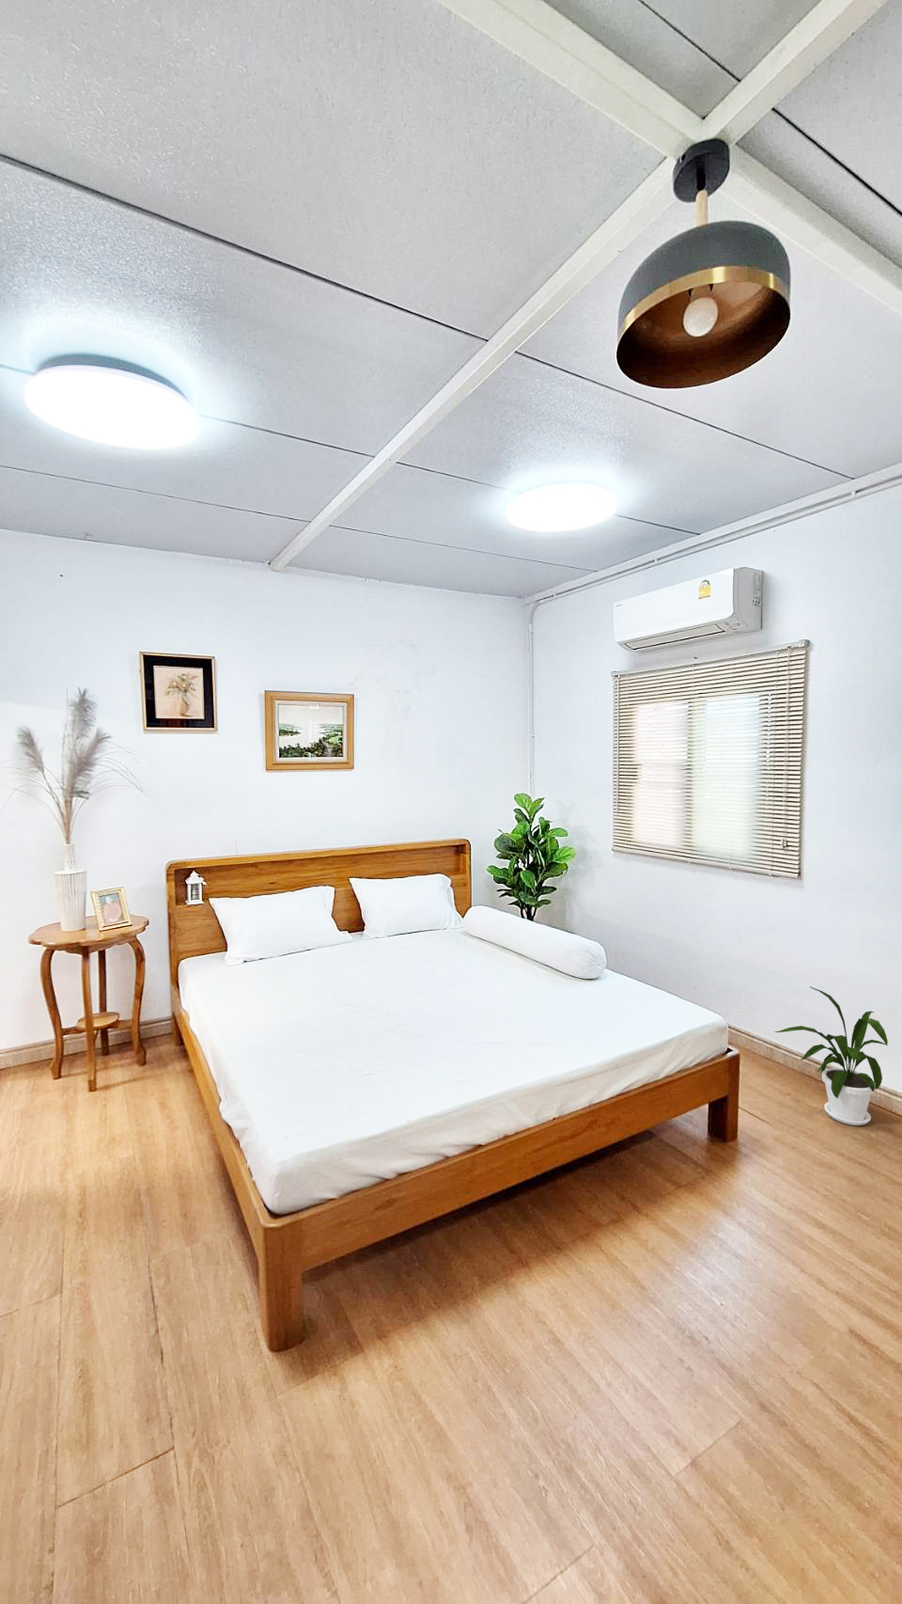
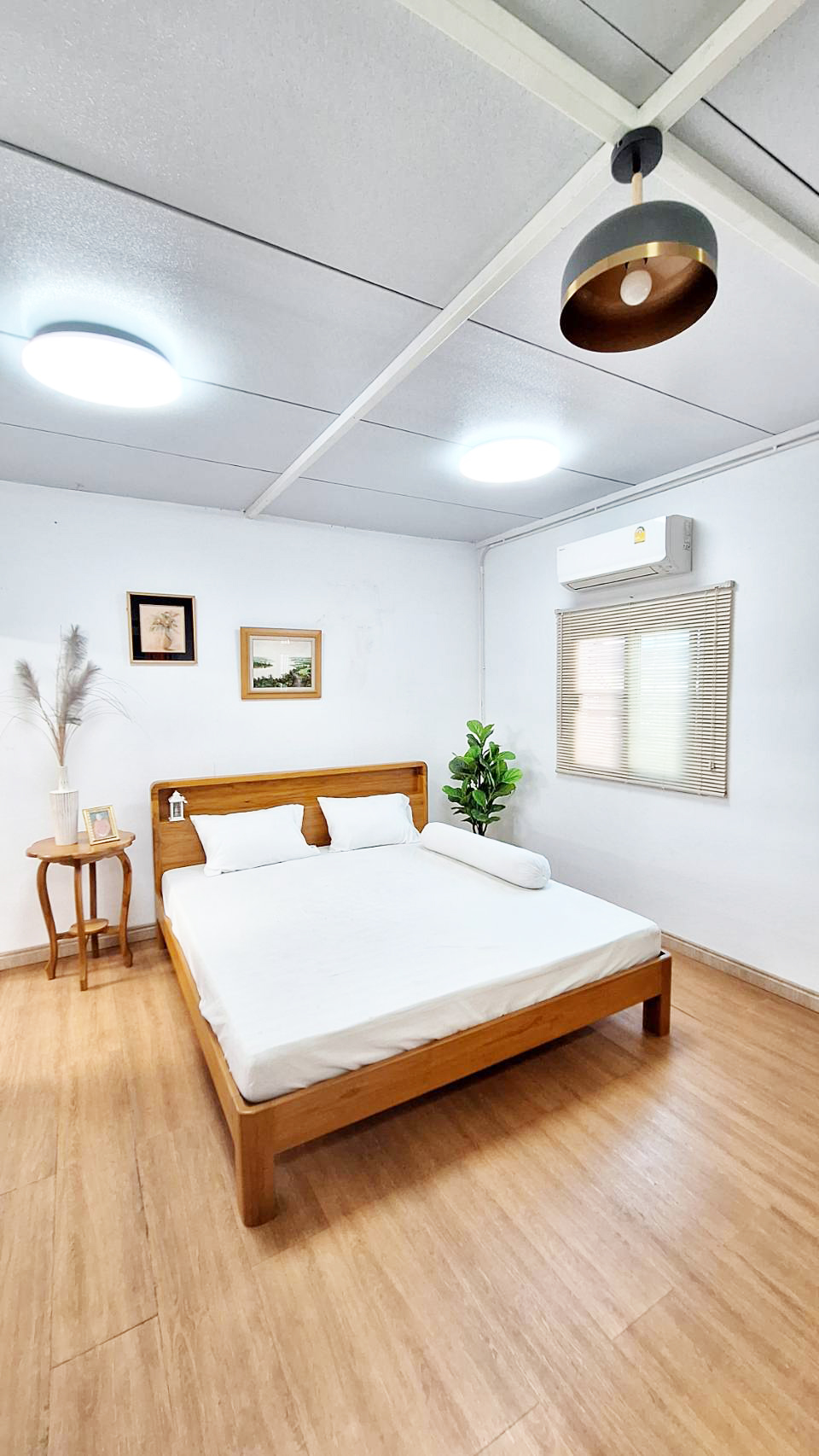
- house plant (844, 1056)
